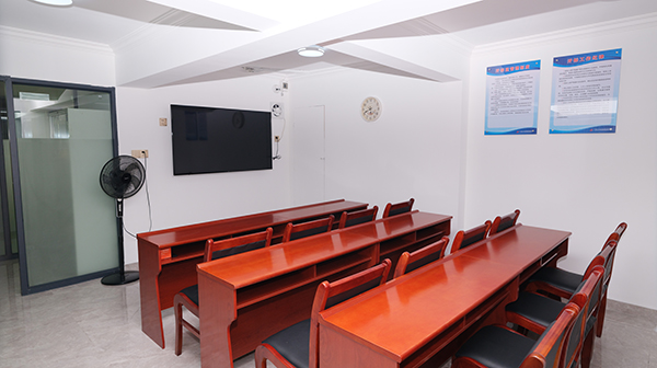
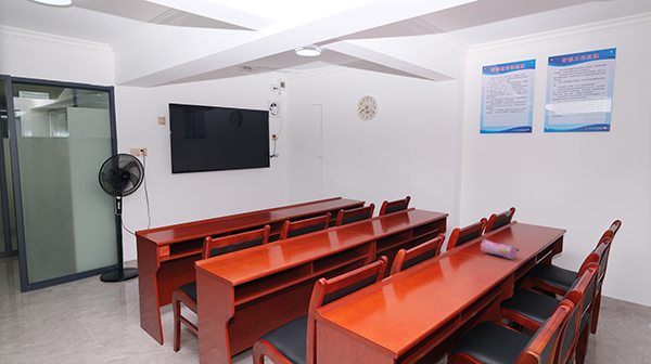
+ pencil case (498, 249)
